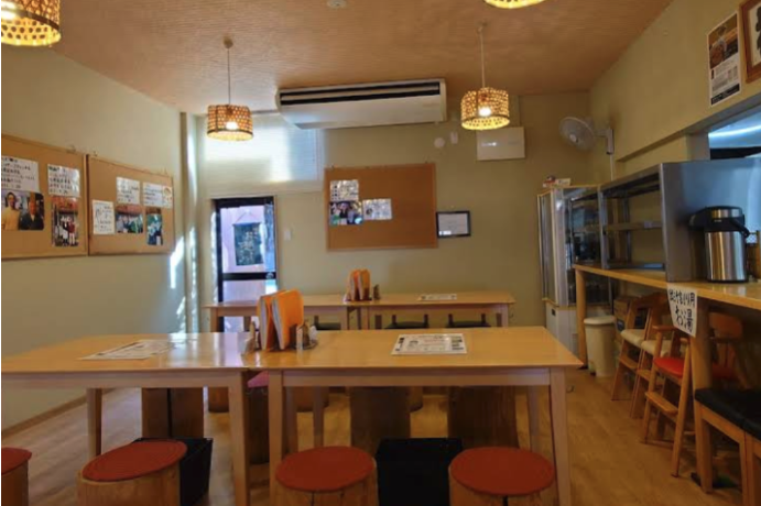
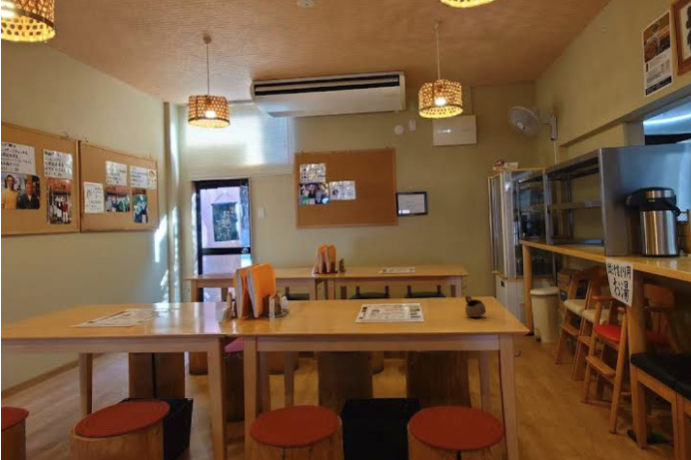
+ cup (475, 306)
